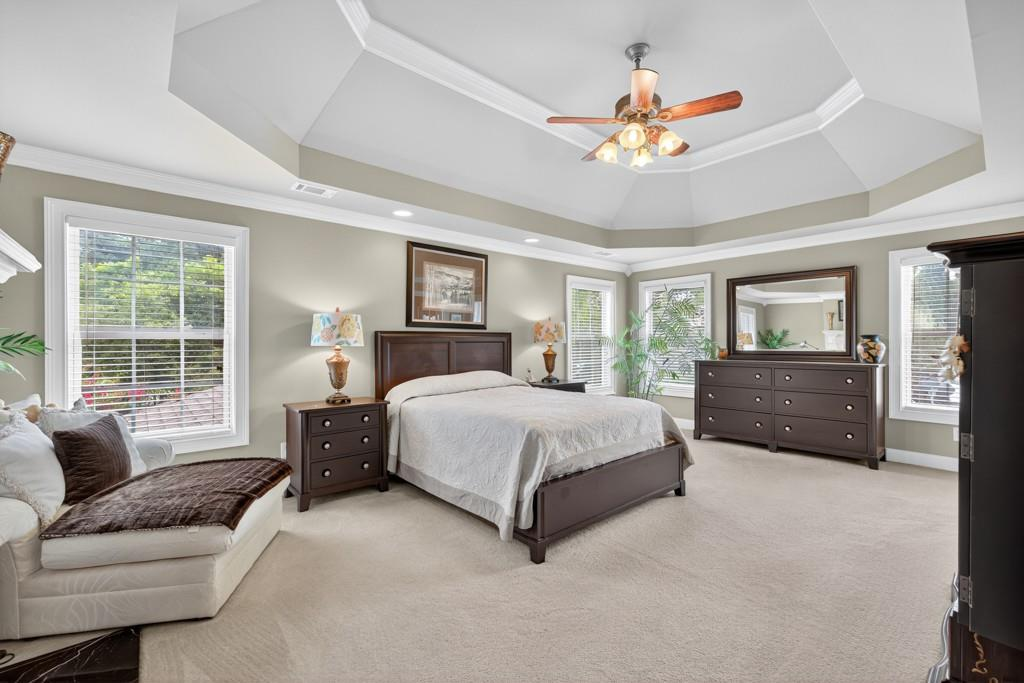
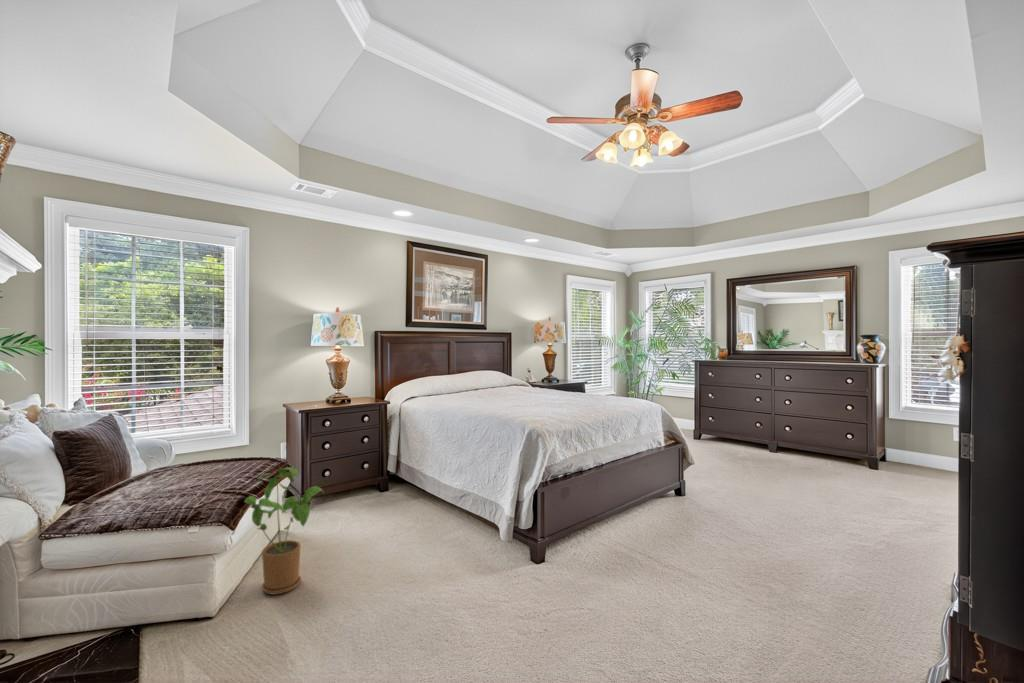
+ house plant (286, 527)
